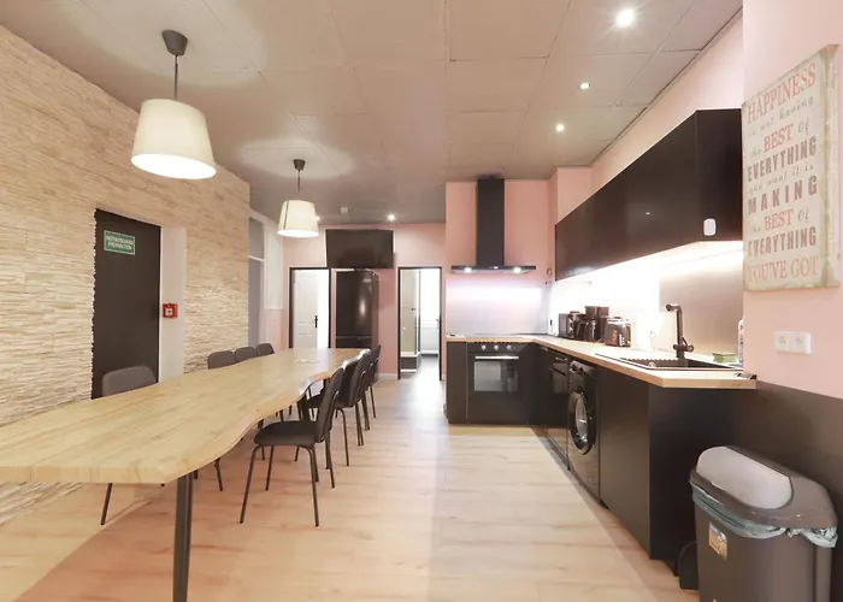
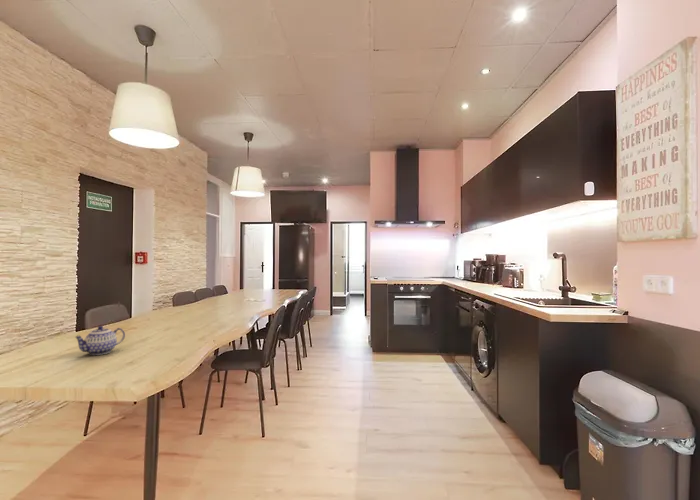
+ teapot (100, 339)
